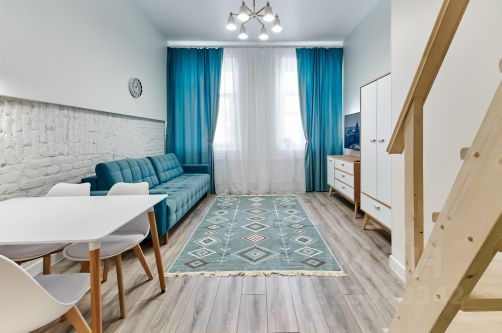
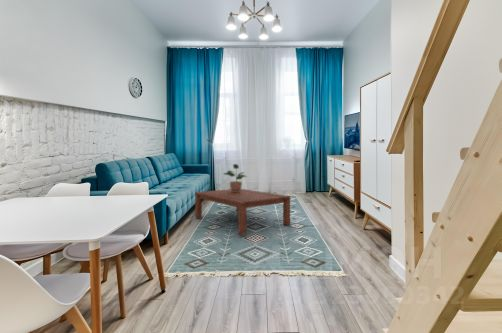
+ coffee table (240, 207)
+ potted plant (236, 177)
